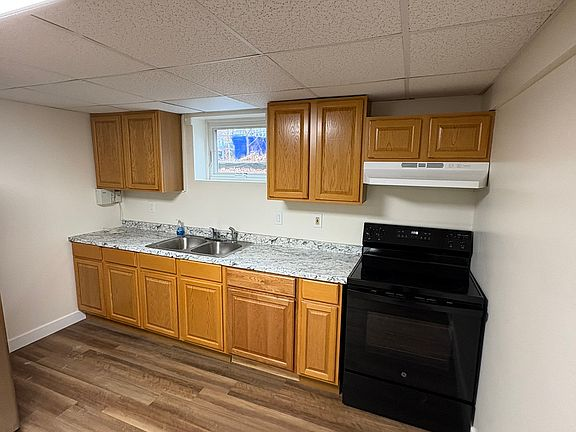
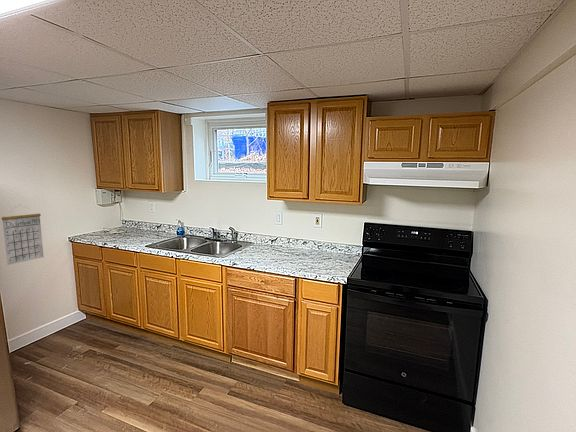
+ calendar (23, 232)
